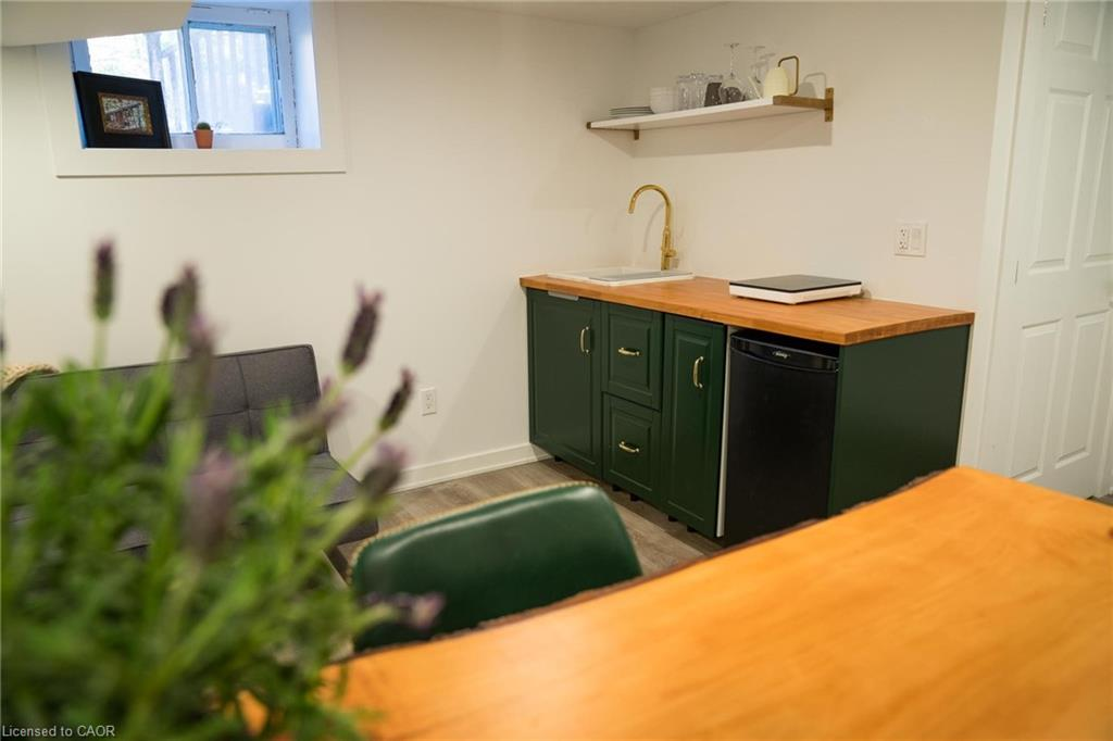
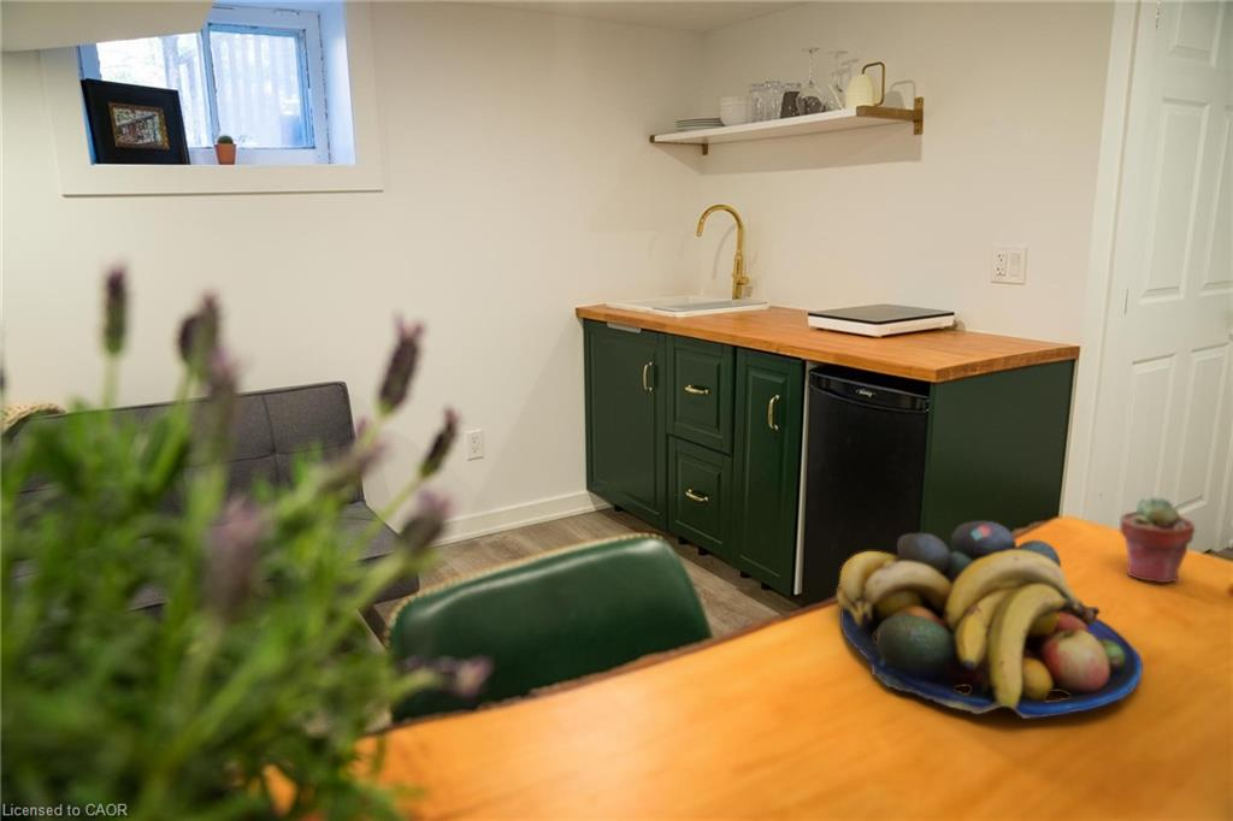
+ potted succulent (1155, 536)
+ fruit bowl (986, 593)
